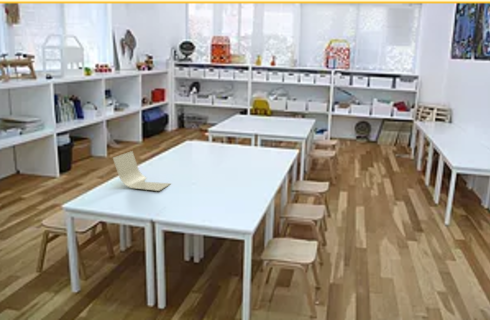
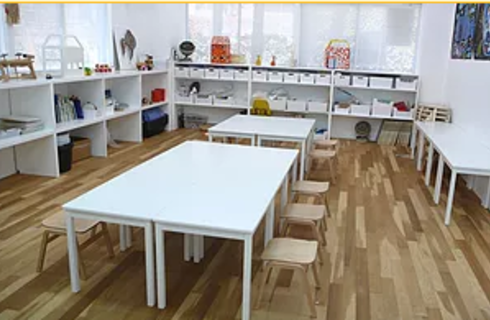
- paper sheet (140, 172)
